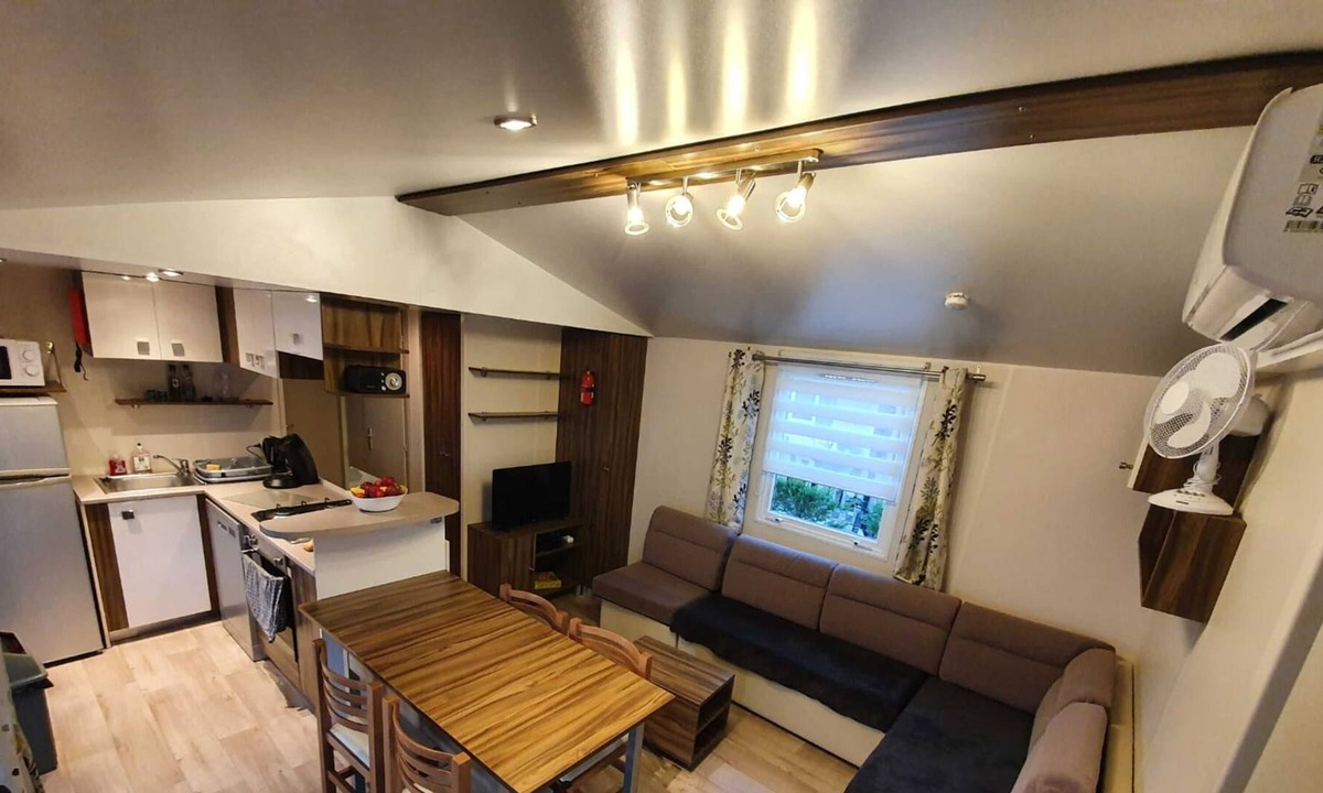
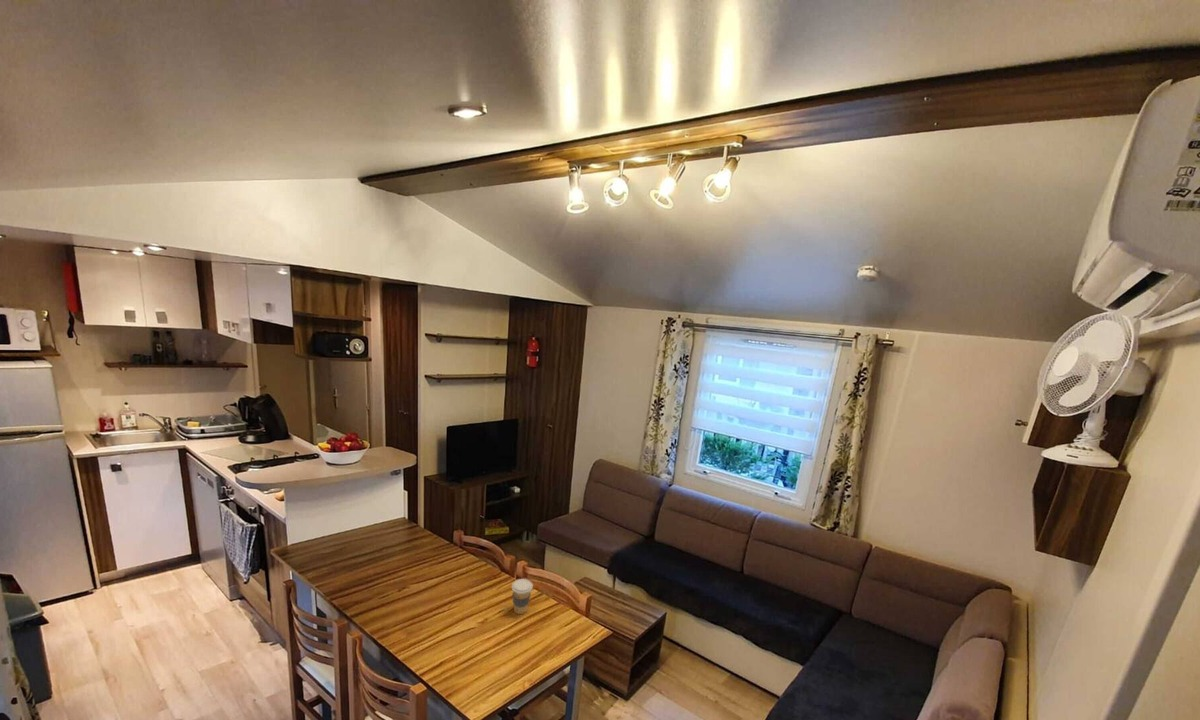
+ coffee cup (521, 597)
